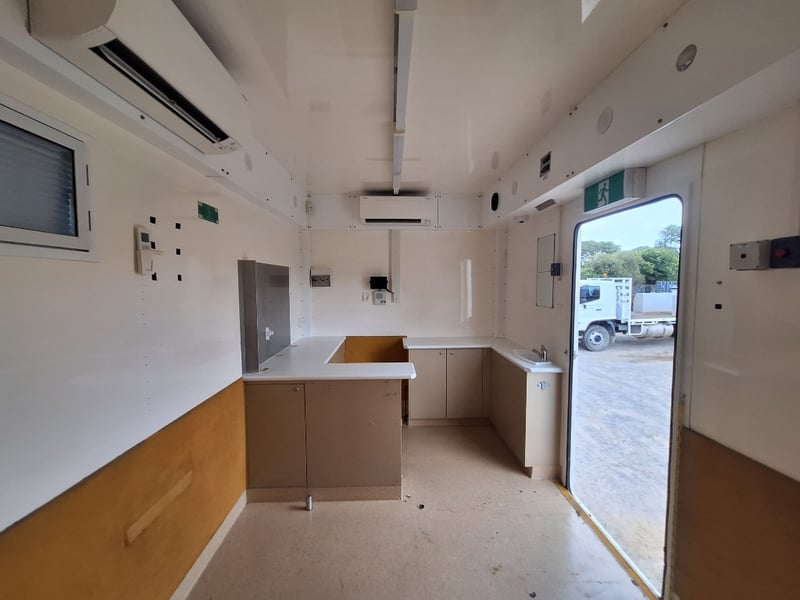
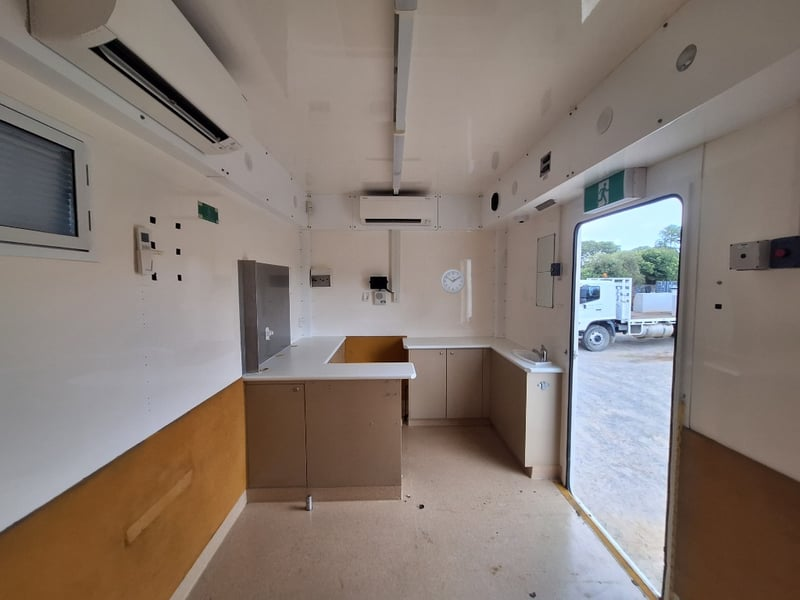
+ wall clock (452, 281)
